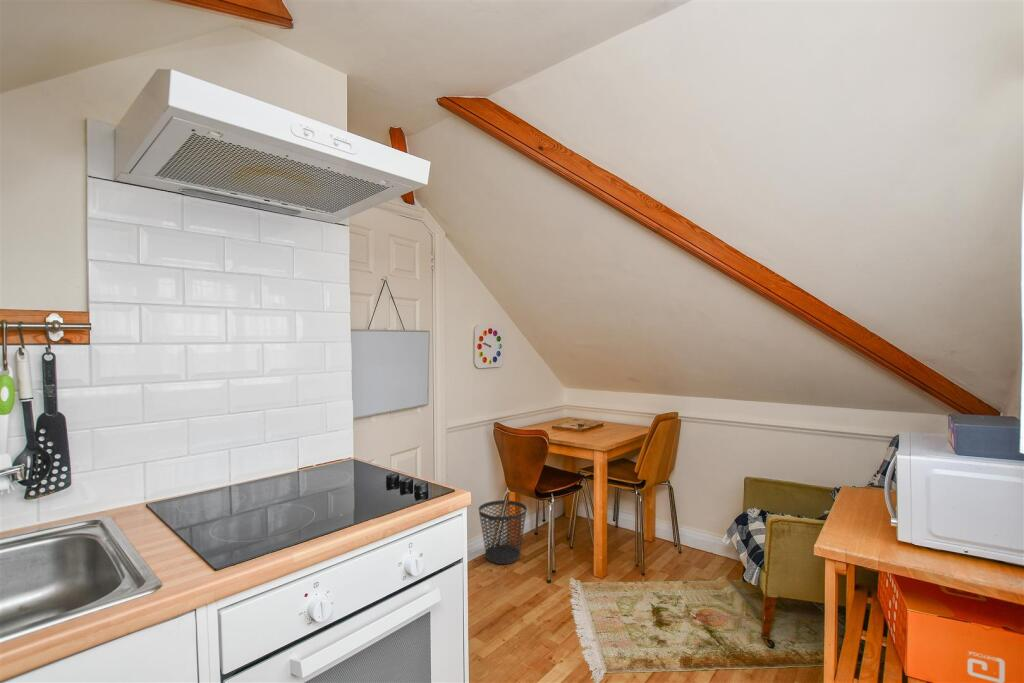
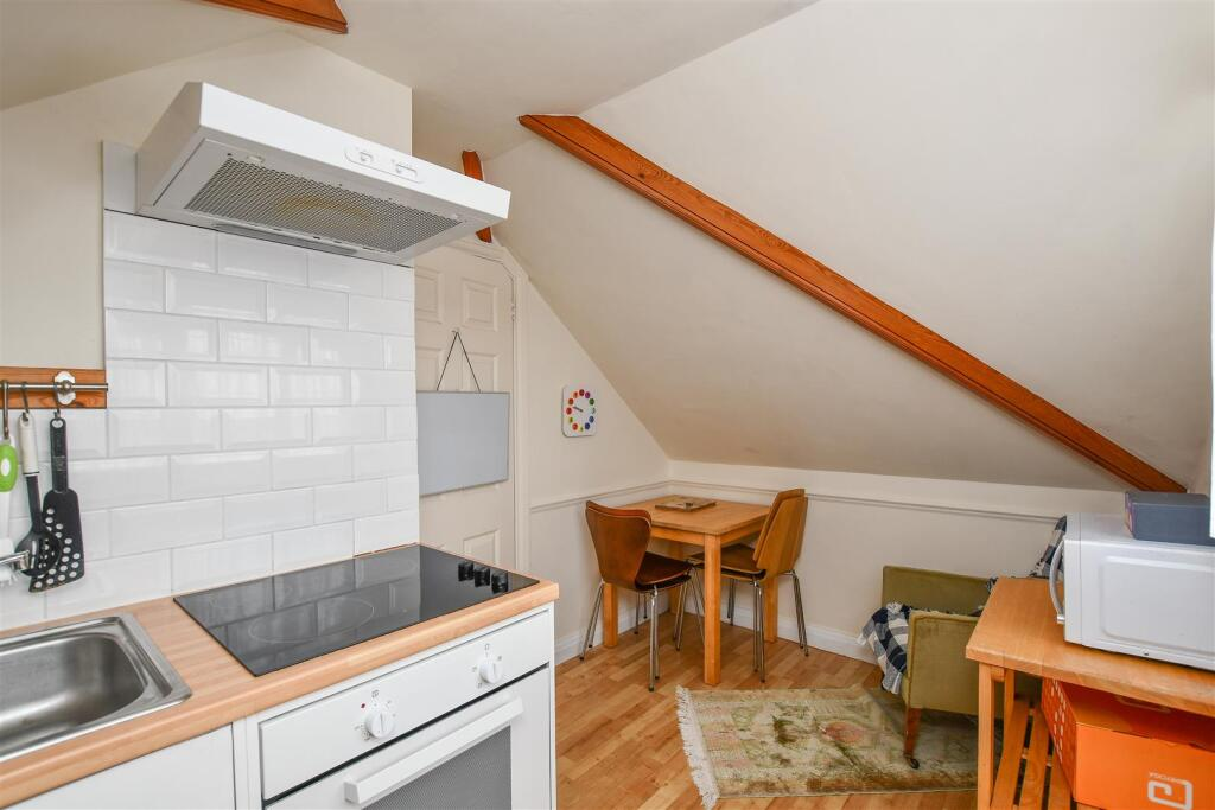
- wastebasket (503, 532)
